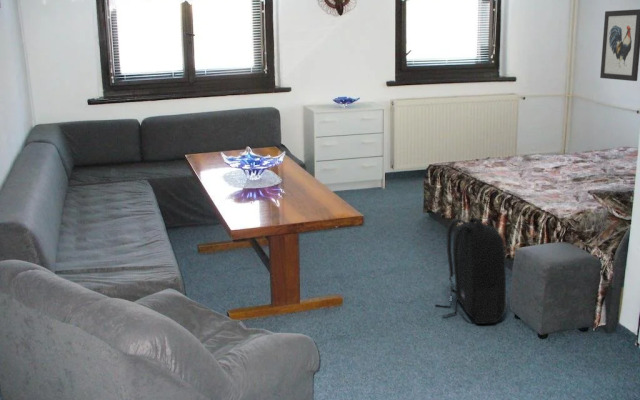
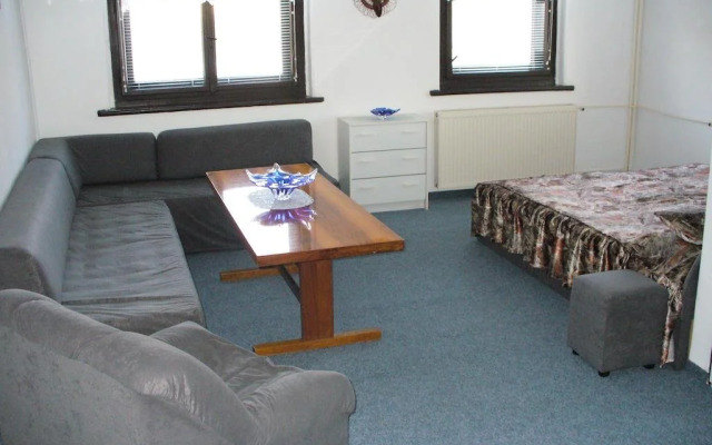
- wall art (620, 45)
- backpack (471, 265)
